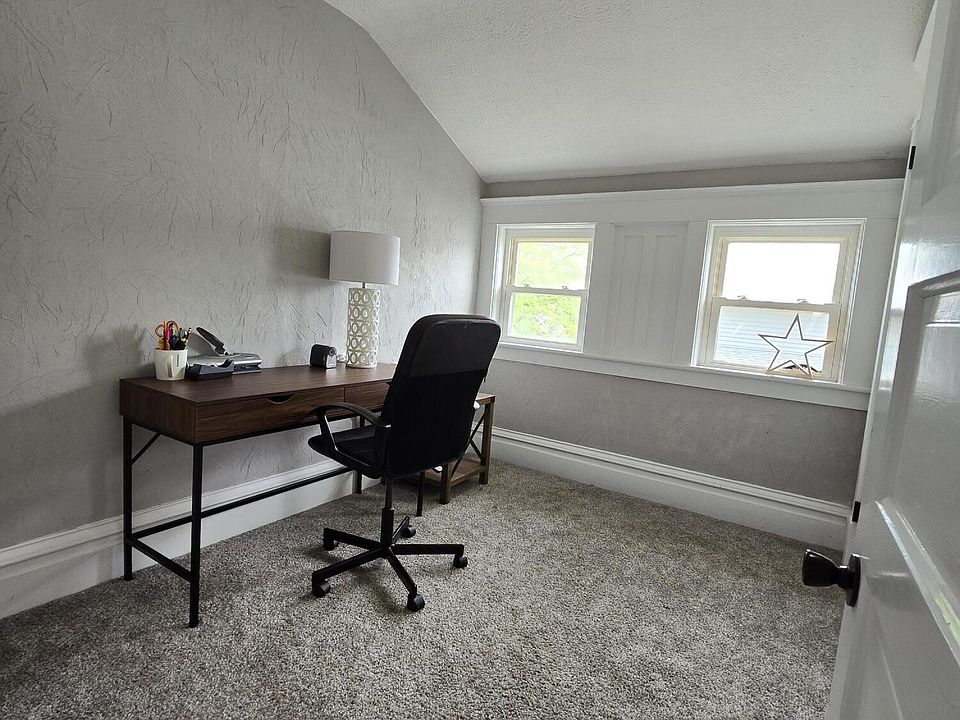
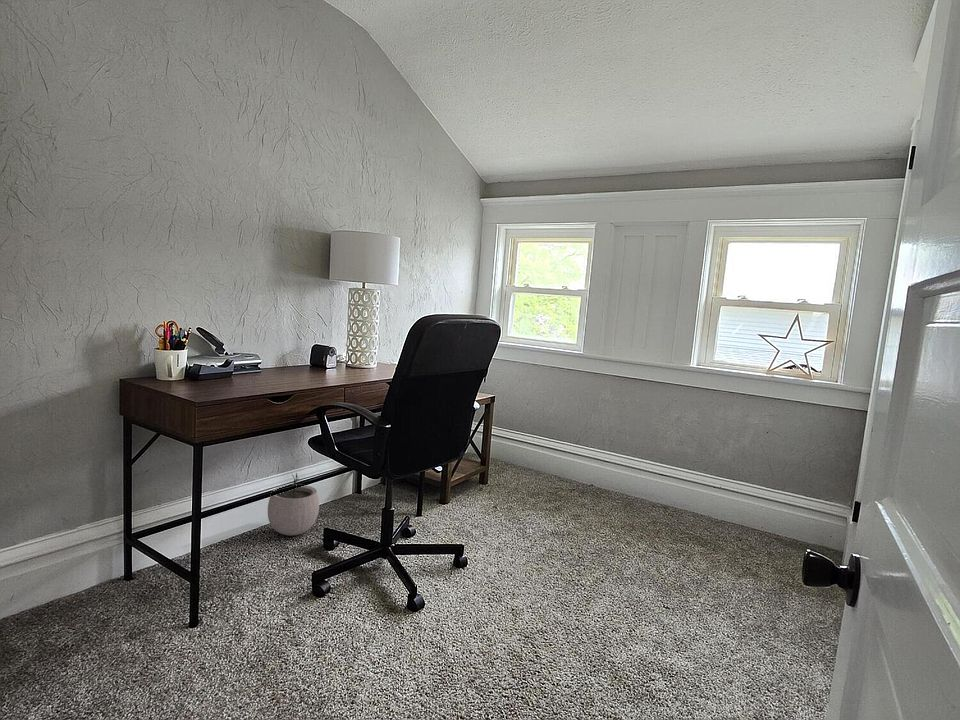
+ plant pot (293, 502)
